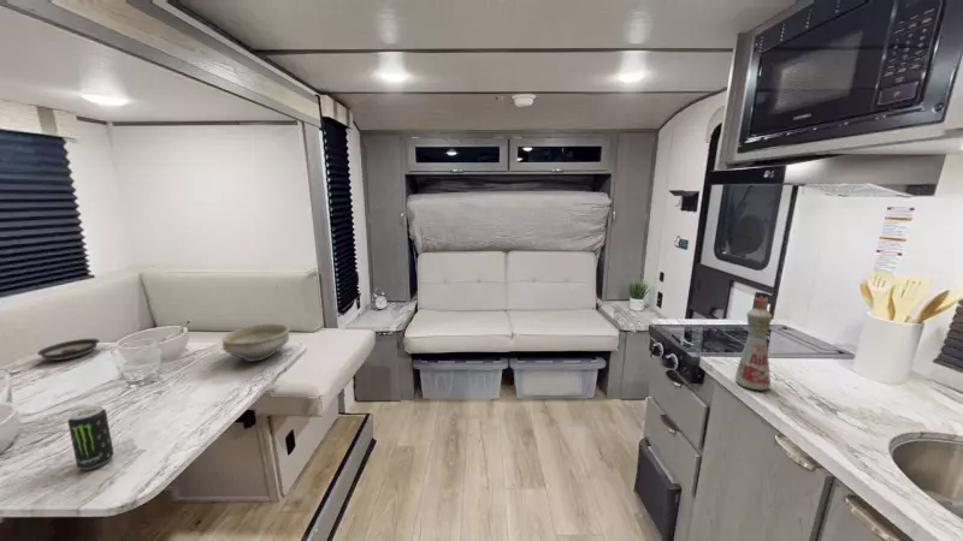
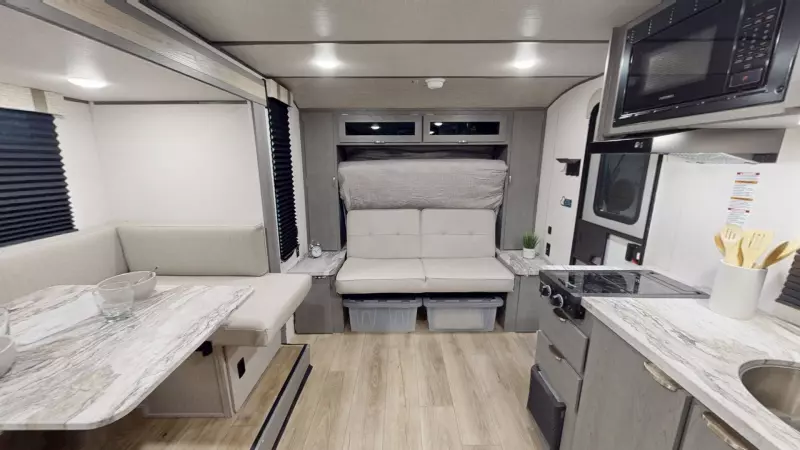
- bottle (757, 341)
- saucer (70, 350)
- bowl (258, 344)
- beverage can (91, 438)
